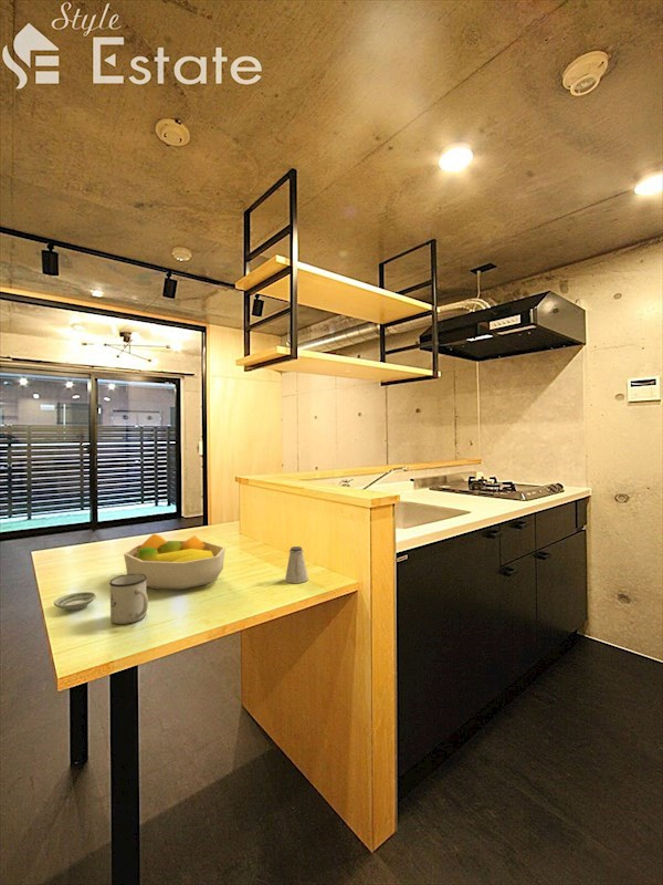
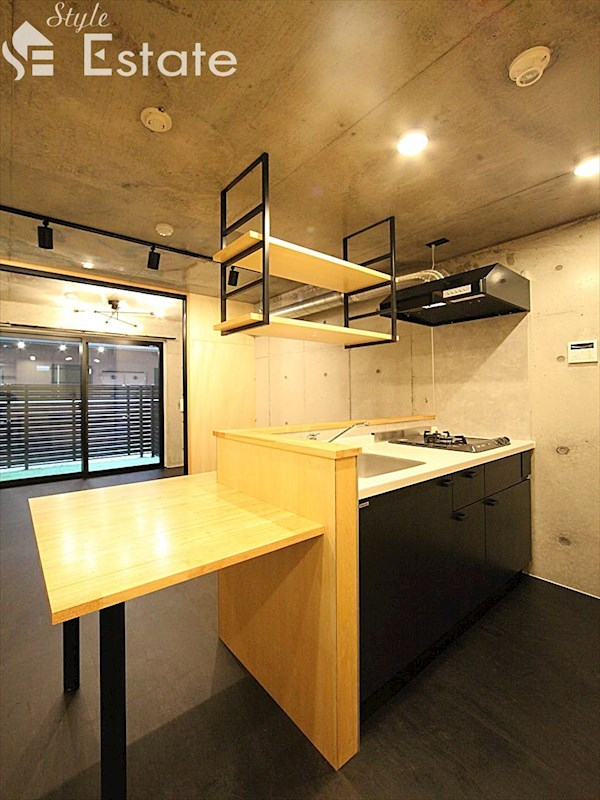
- saltshaker (296, 563)
- mug (133, 600)
- fruit bowl (176, 558)
- saucer (75, 602)
